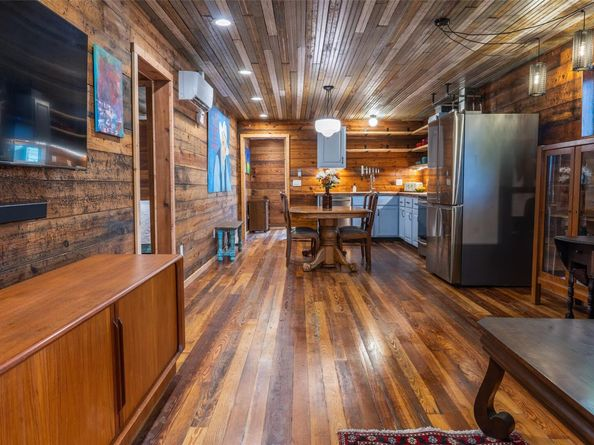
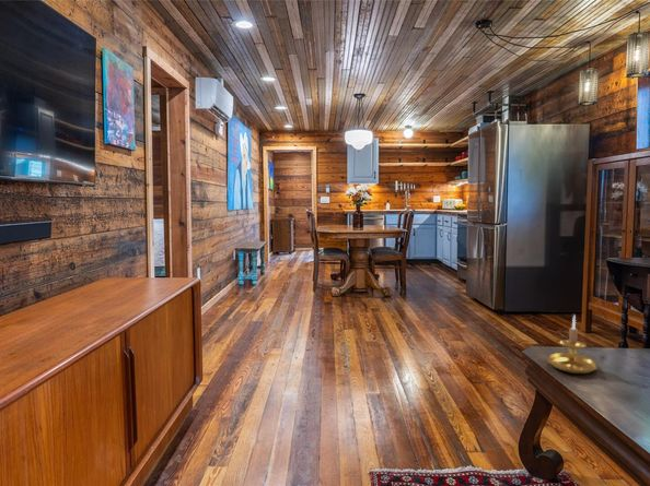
+ candle holder (572, 340)
